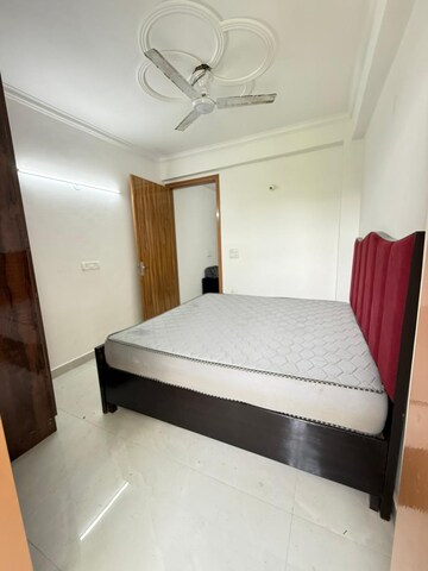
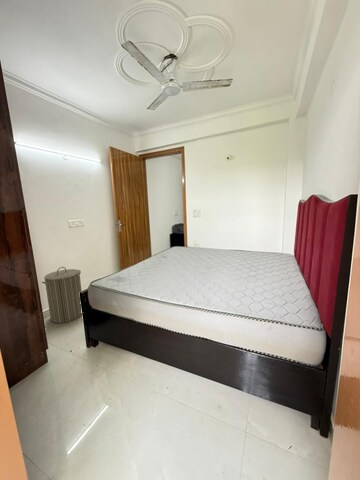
+ laundry hamper (64, 291)
